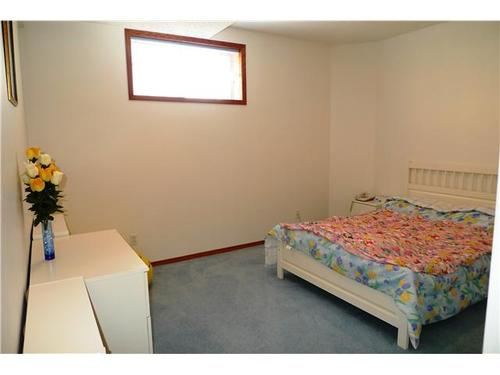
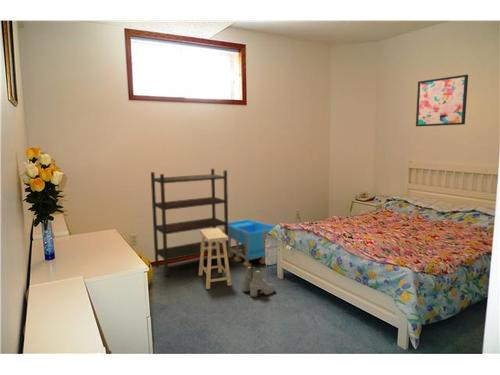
+ footstool (213, 256)
+ wall art (440, 102)
+ boots (258, 279)
+ storage bin (250, 240)
+ bookshelf (191, 221)
